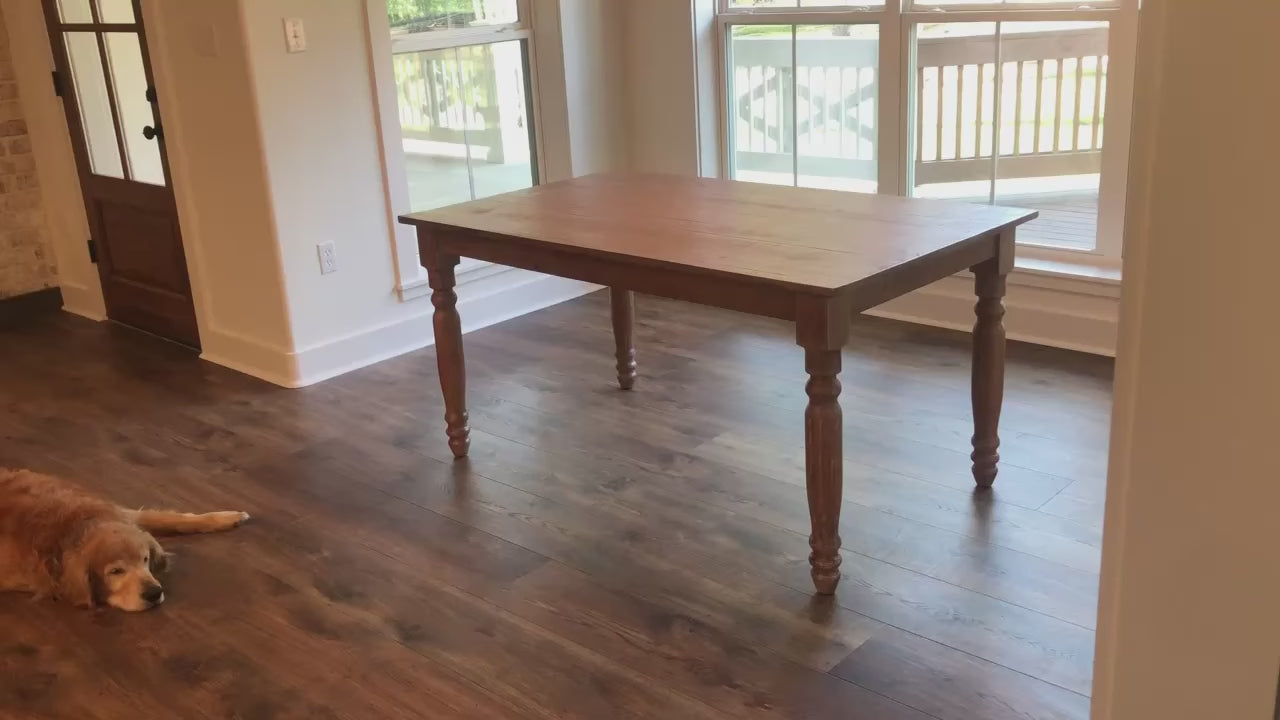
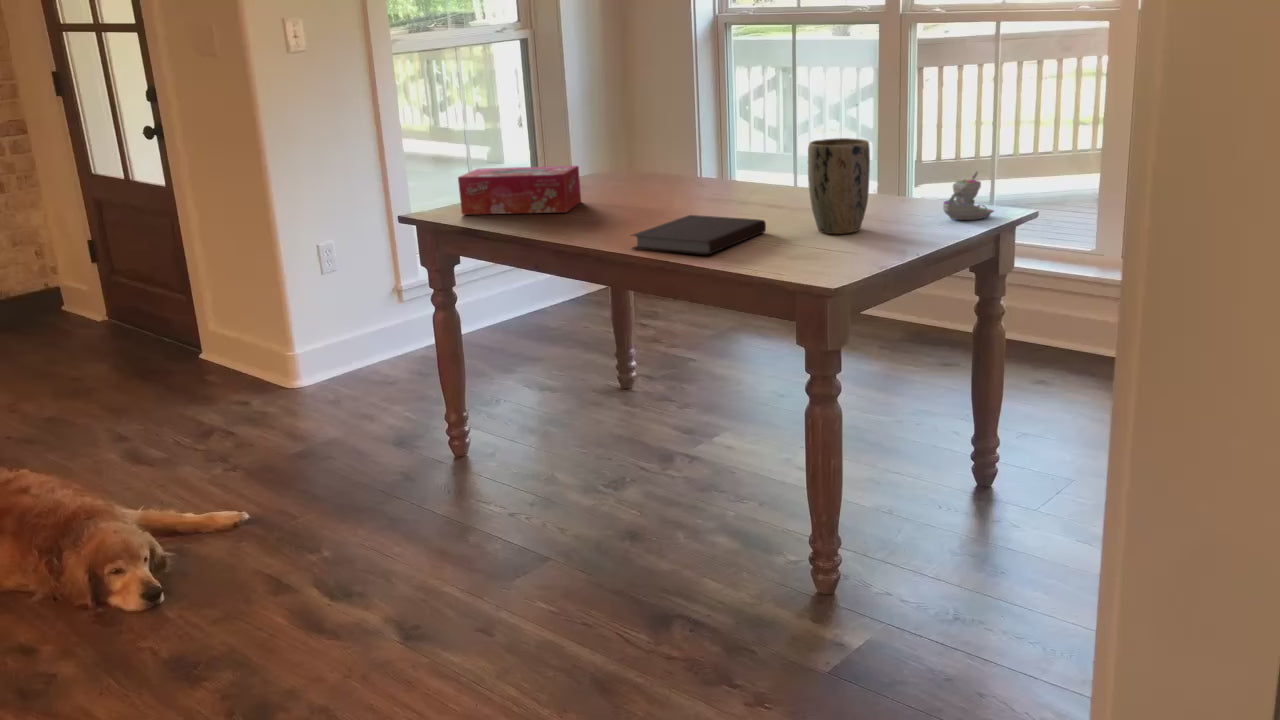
+ plant pot (838, 186)
+ candle (968, 195)
+ notebook (699, 234)
+ tissue box (520, 189)
